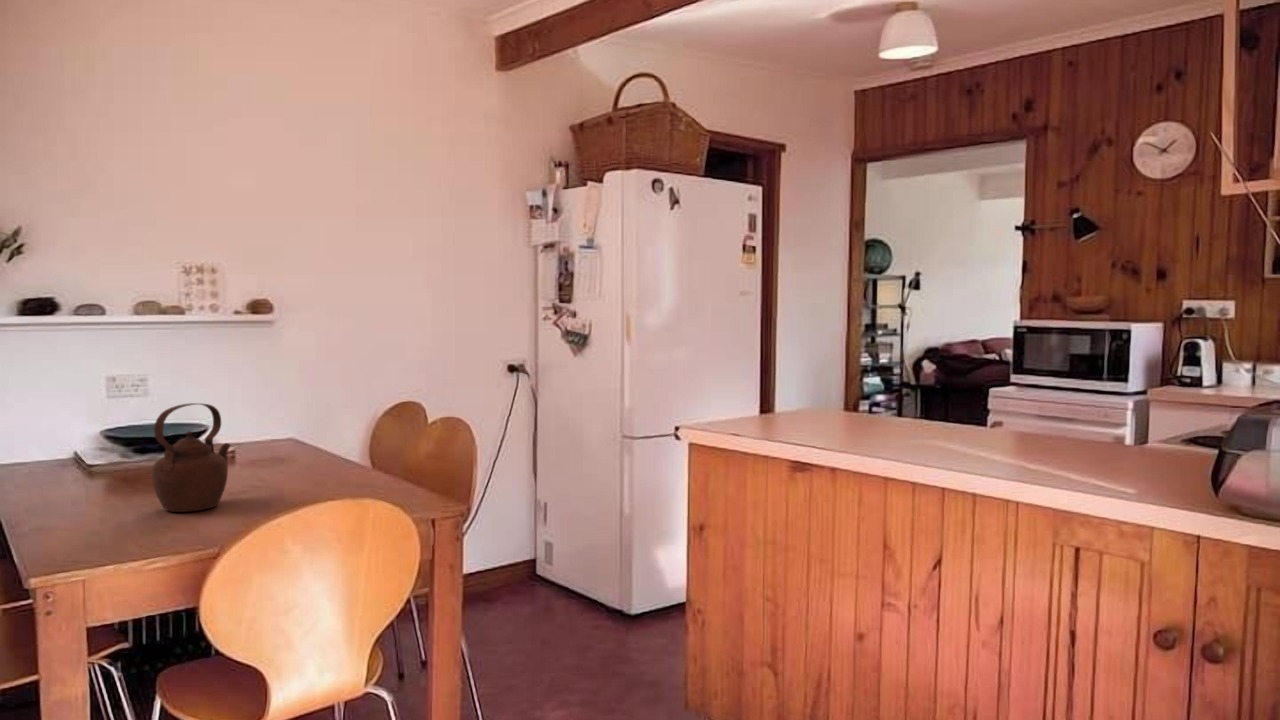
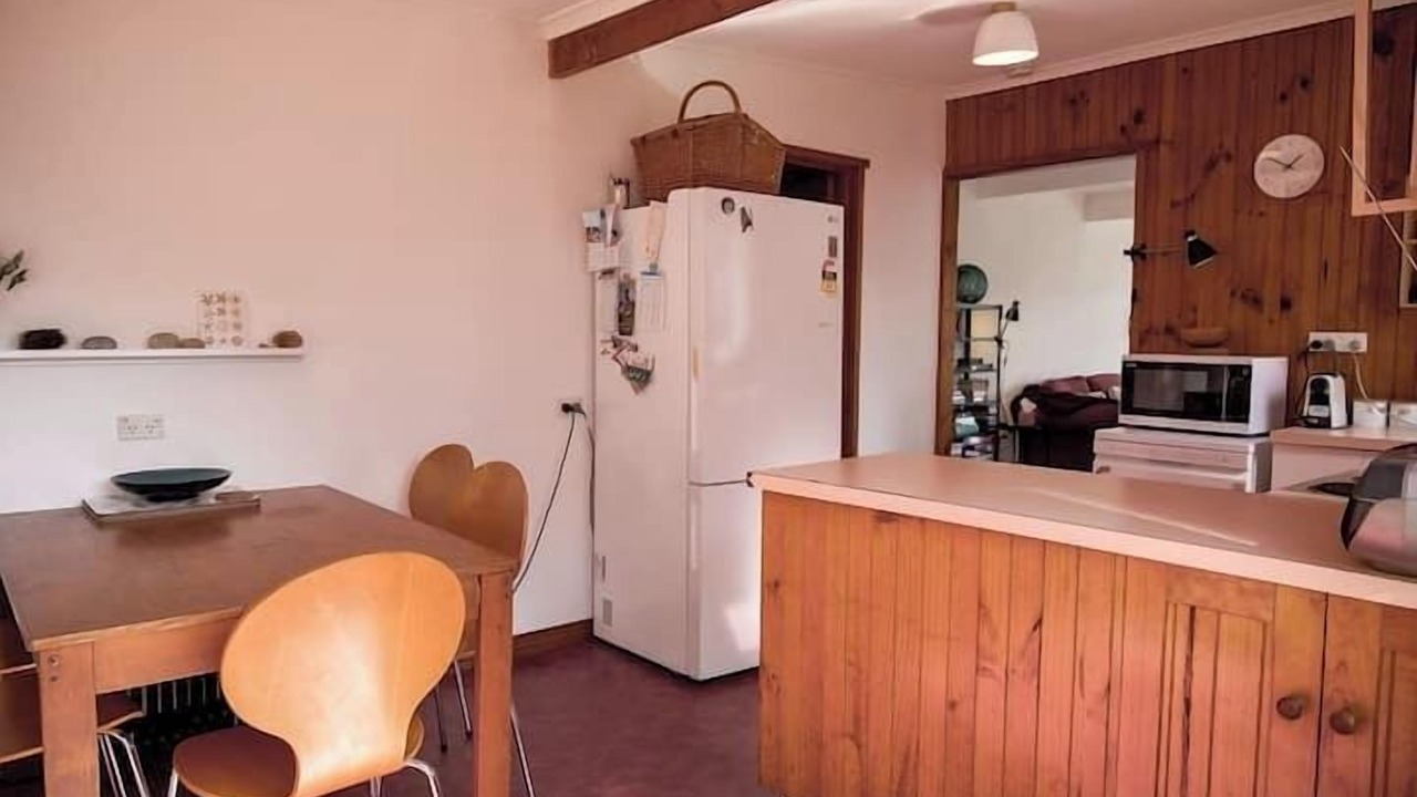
- teapot (196, 454)
